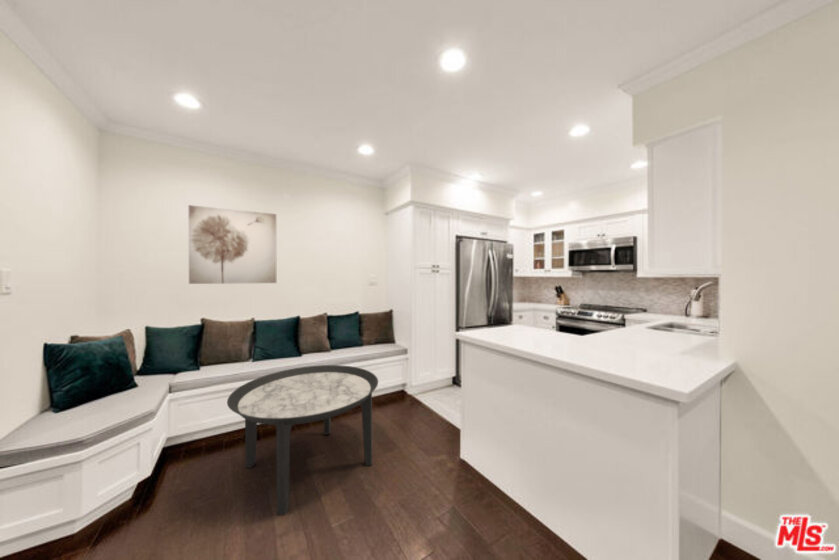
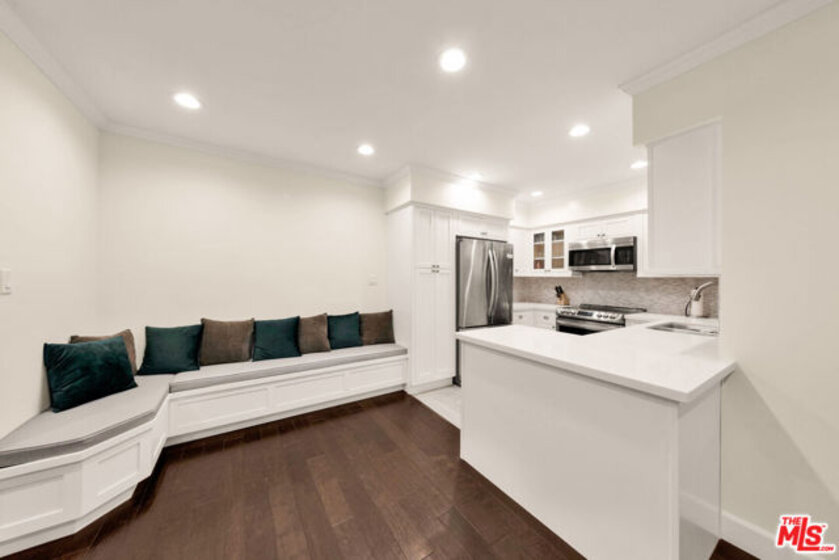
- round table (309, 422)
- wall art (235, 246)
